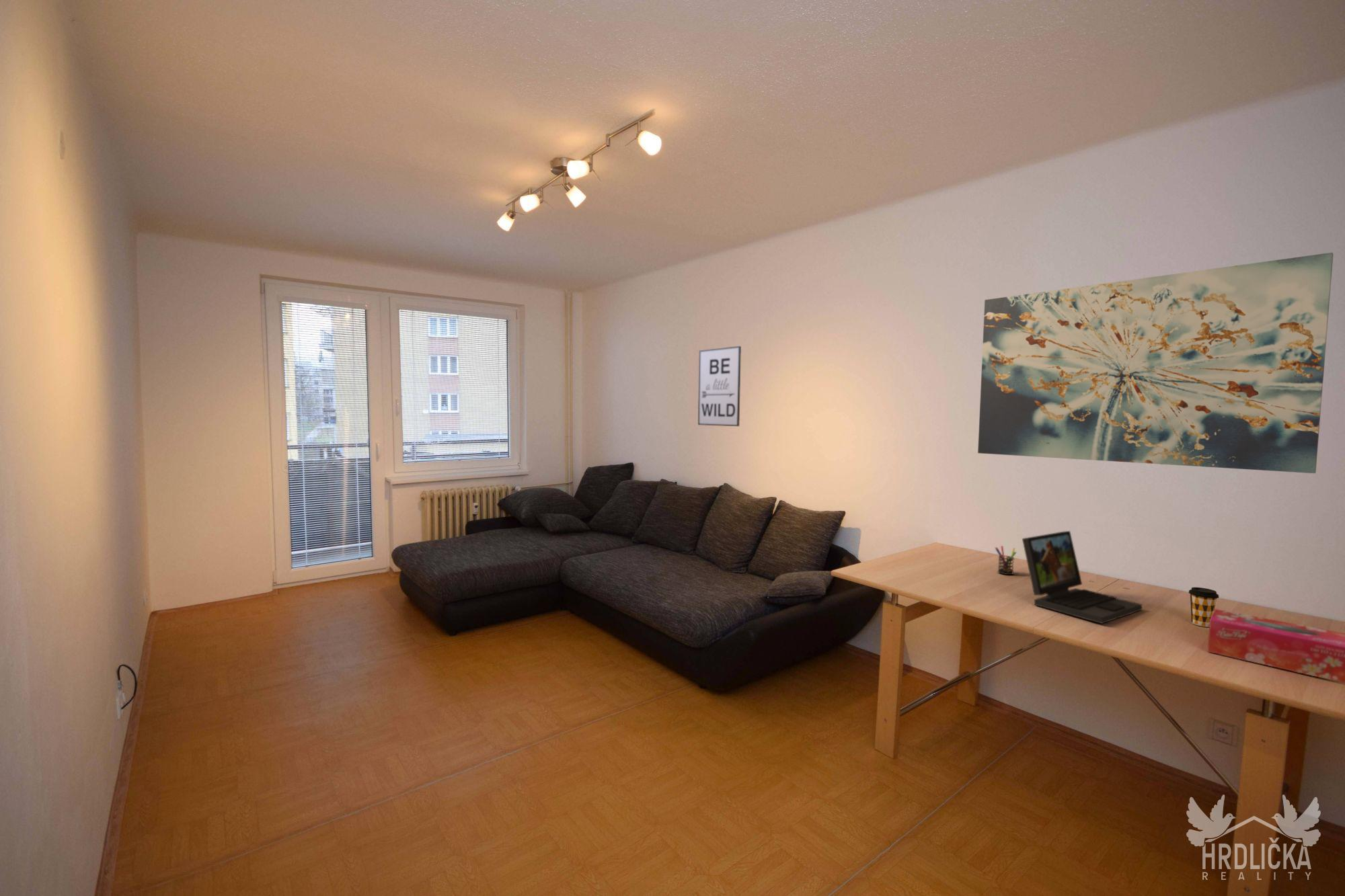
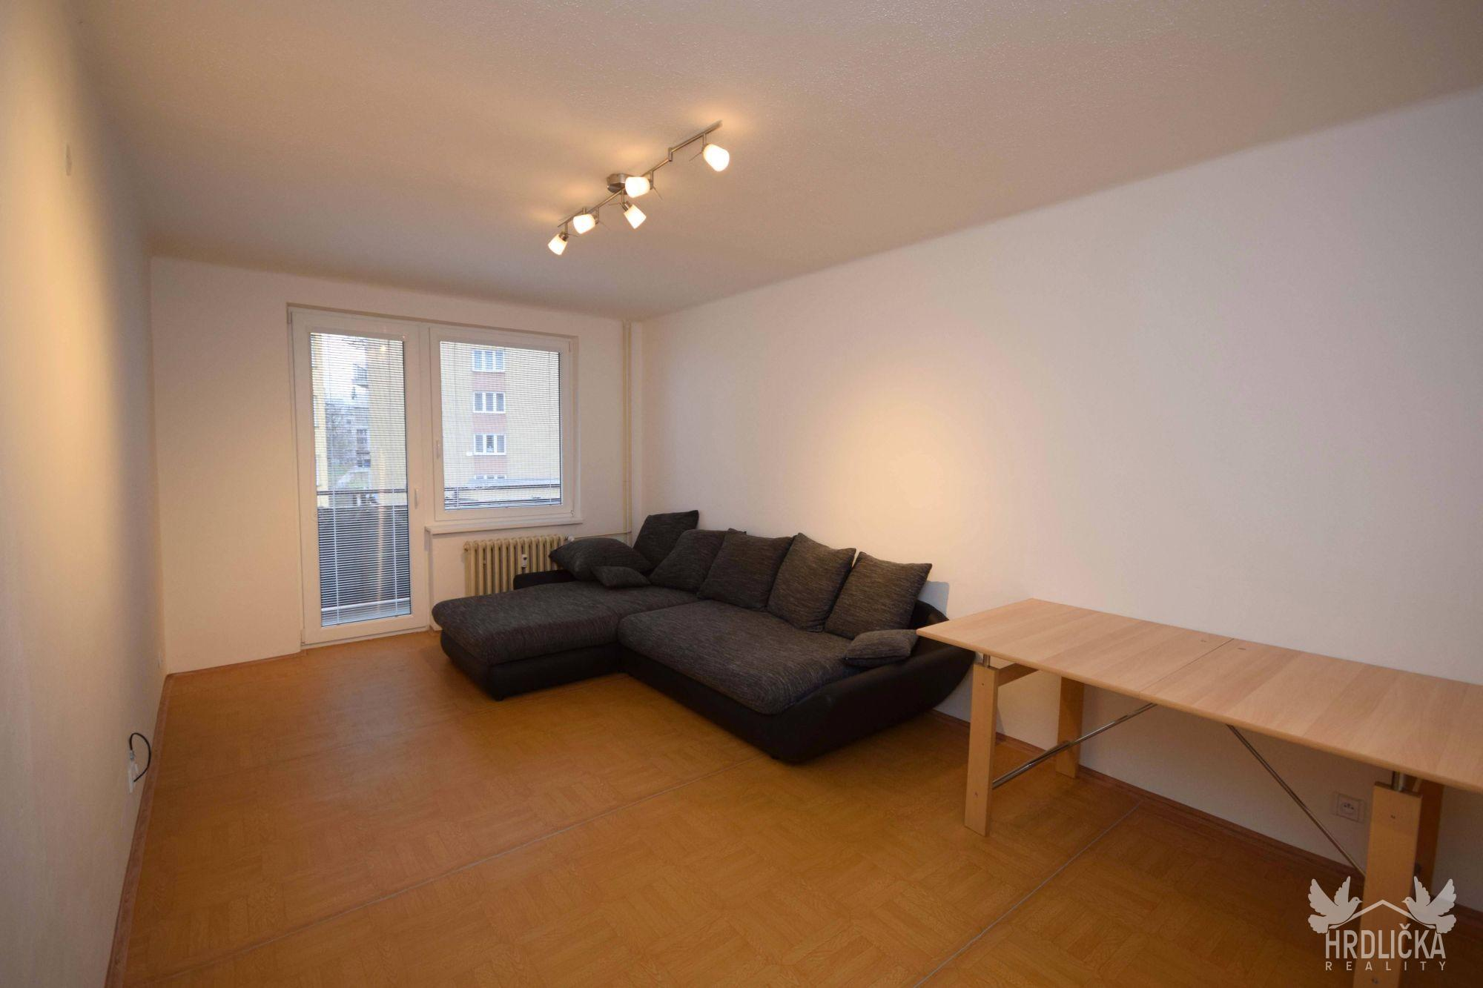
- wall art (1122, 372)
- coffee cup (1202, 607)
- tissue box (1278, 643)
- pen holder (1007, 559)
- wall art (718, 387)
- laptop (1079, 573)
